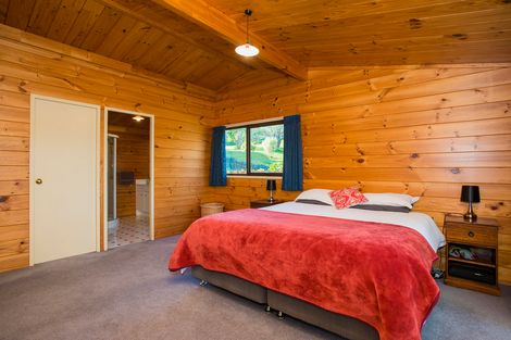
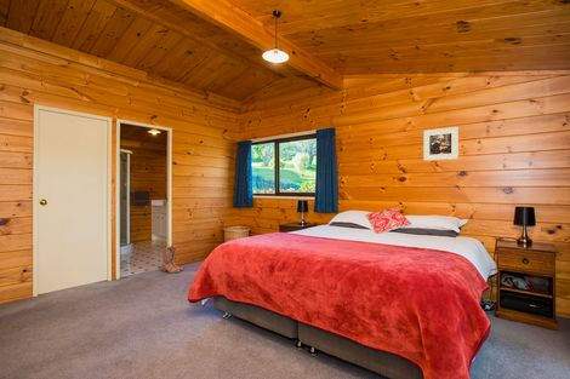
+ boots (172, 258)
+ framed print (440, 144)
